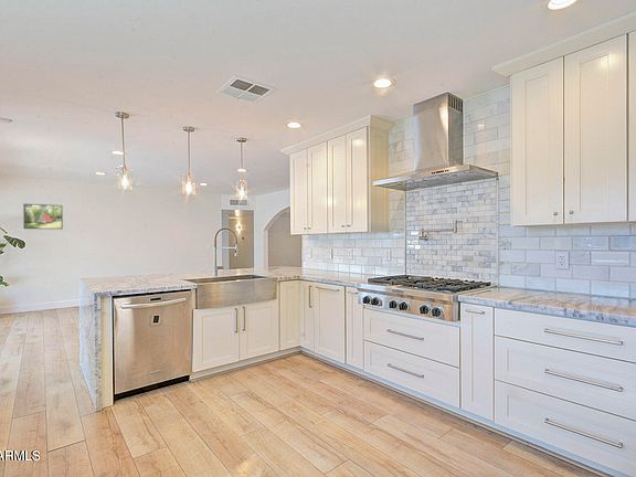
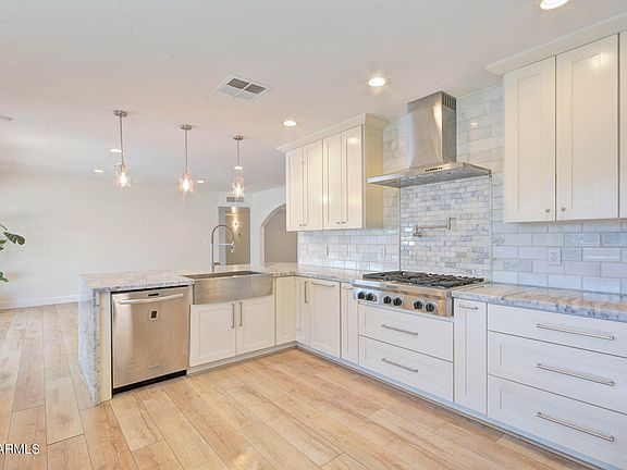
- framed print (43, 216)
